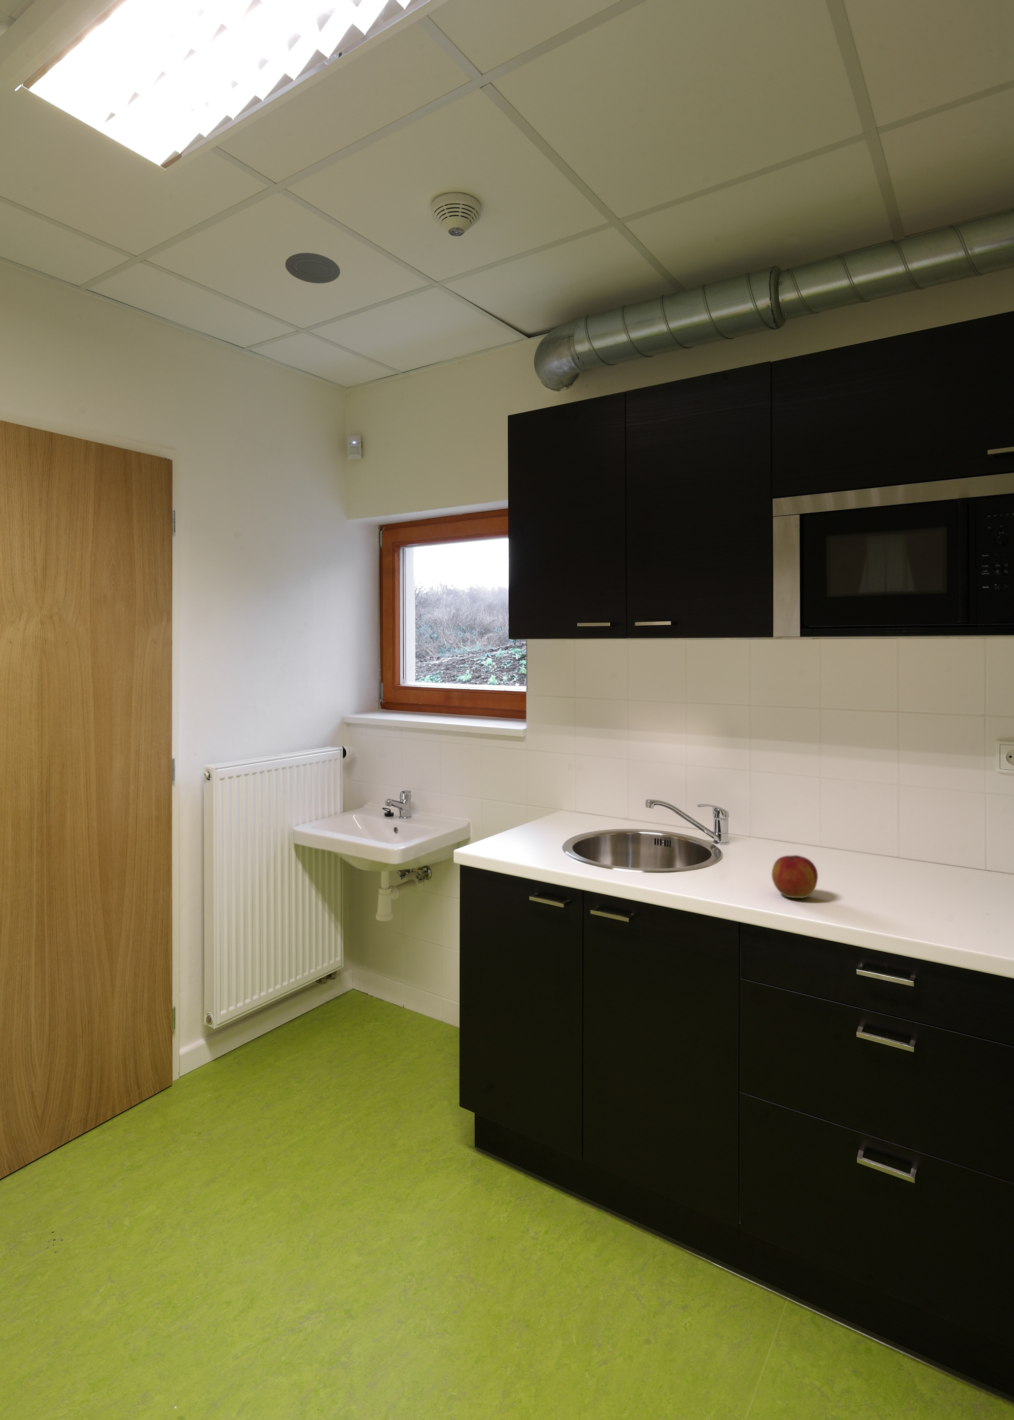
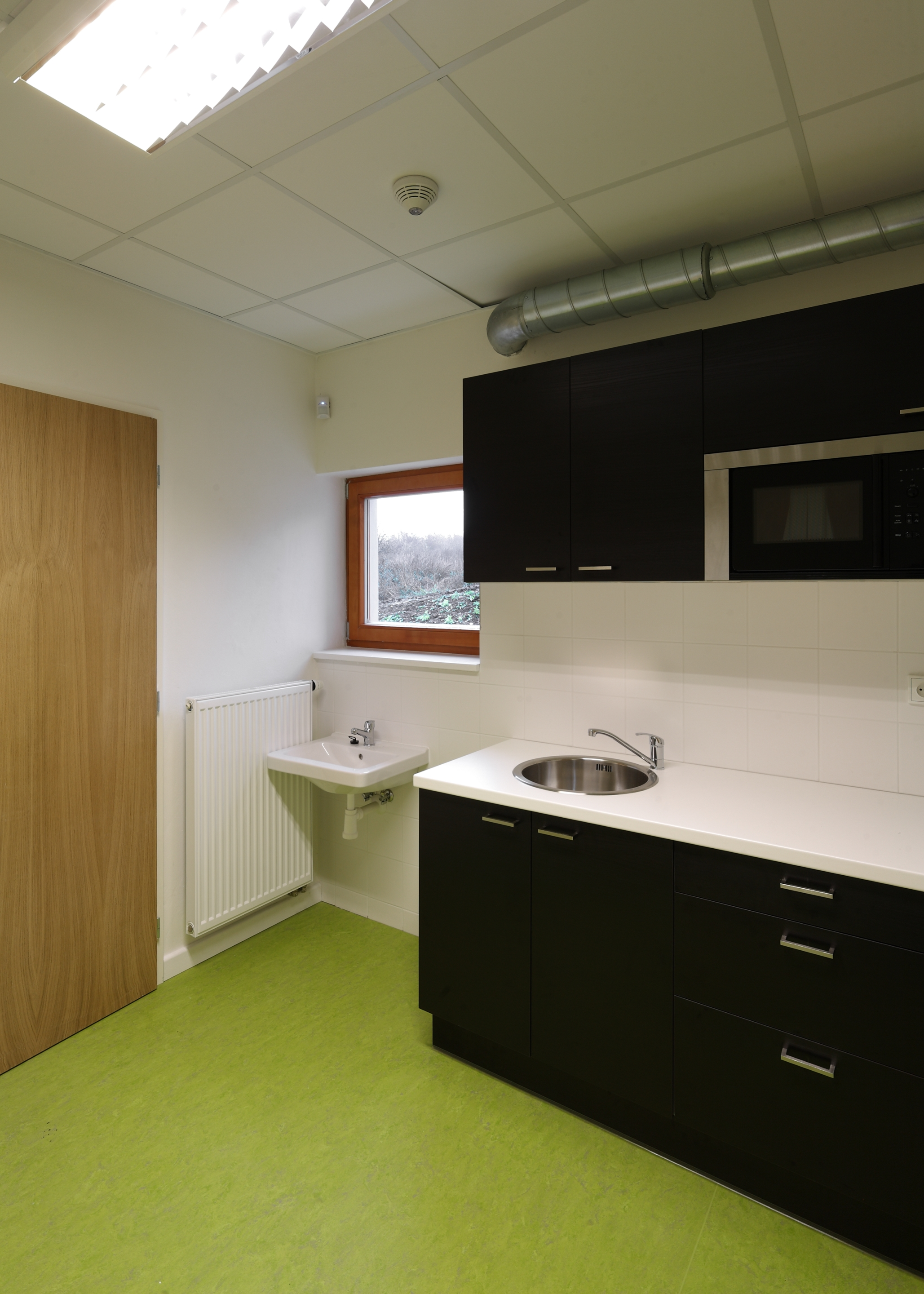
- apple (795, 876)
- recessed light (313, 266)
